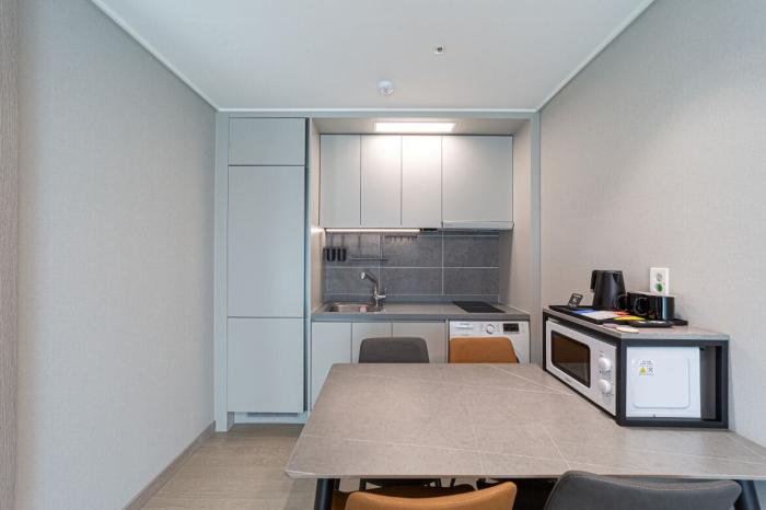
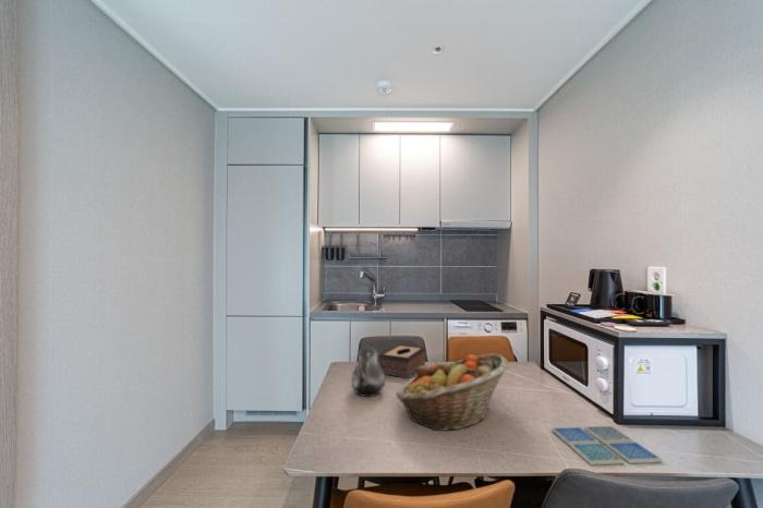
+ drink coaster (602, 444)
+ tissue box (402, 360)
+ teapot (367, 365)
+ fruit basket (452, 385)
